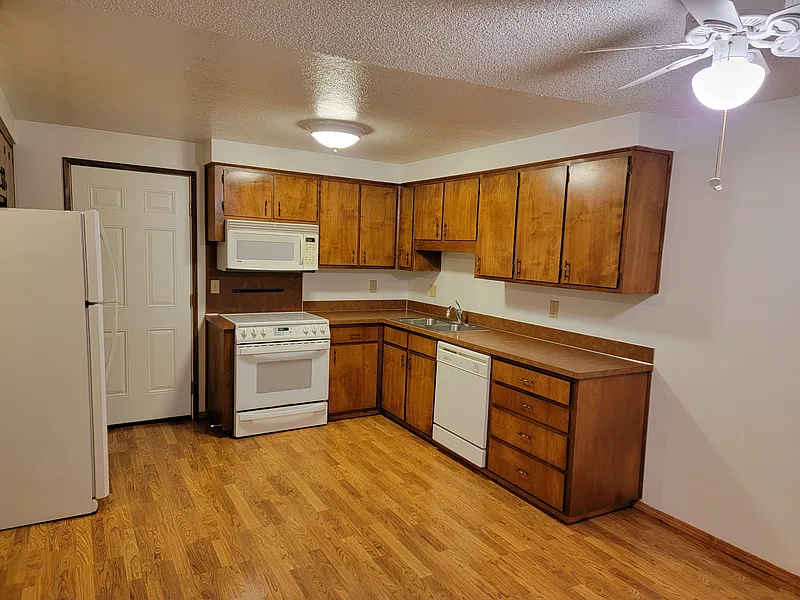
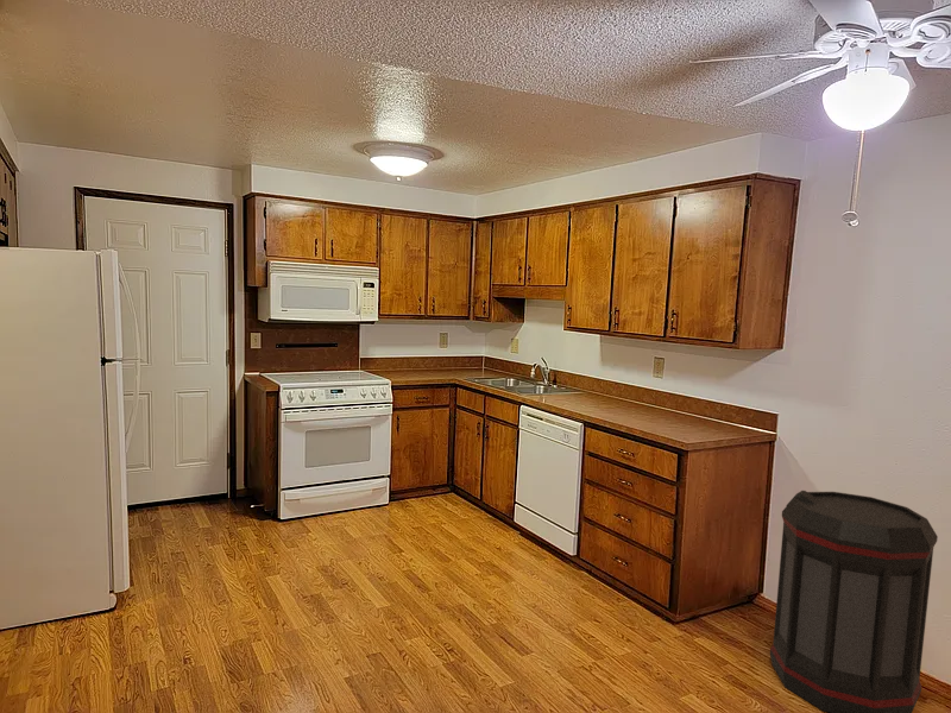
+ trash can (849, 594)
